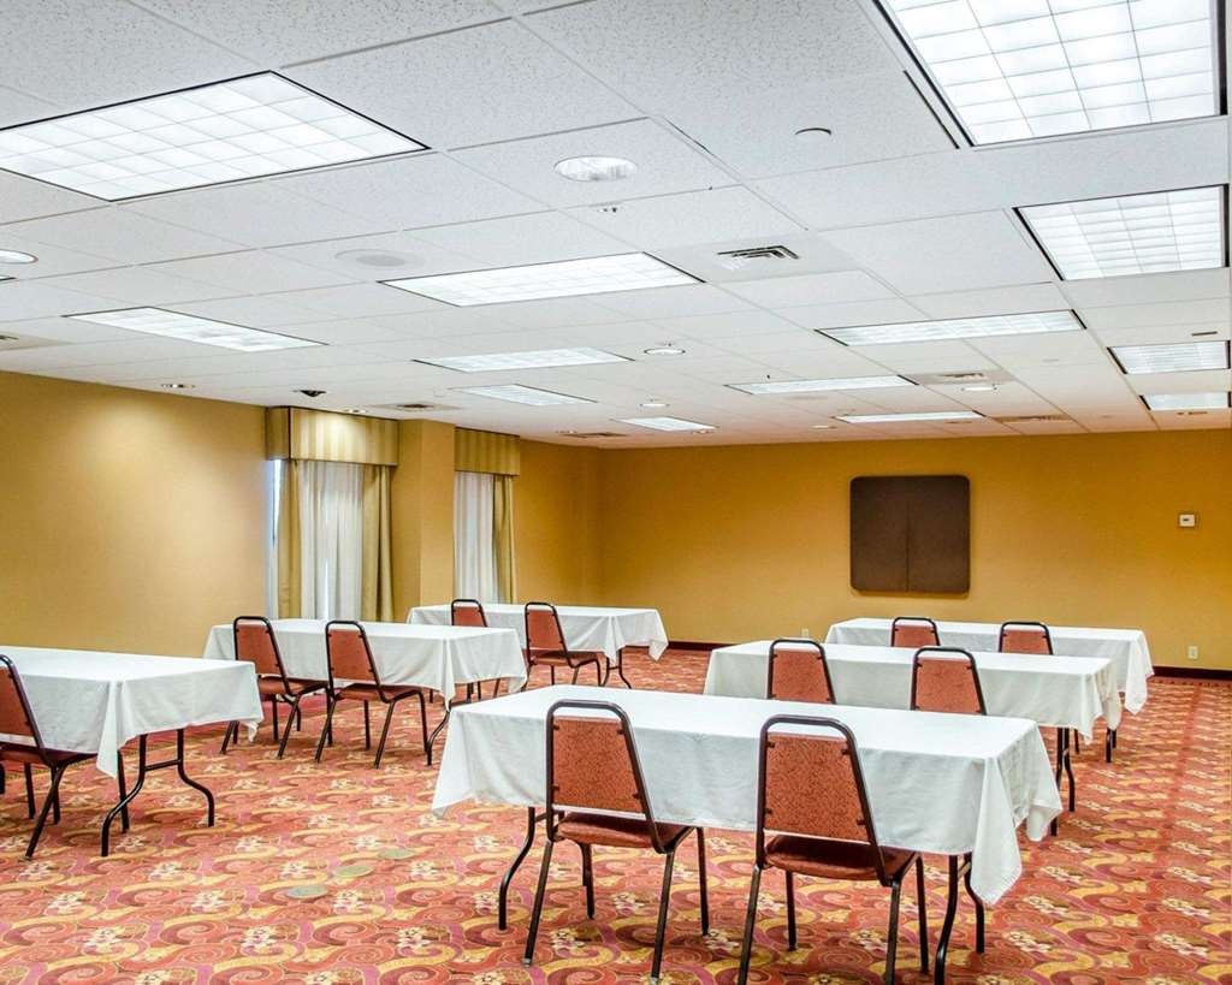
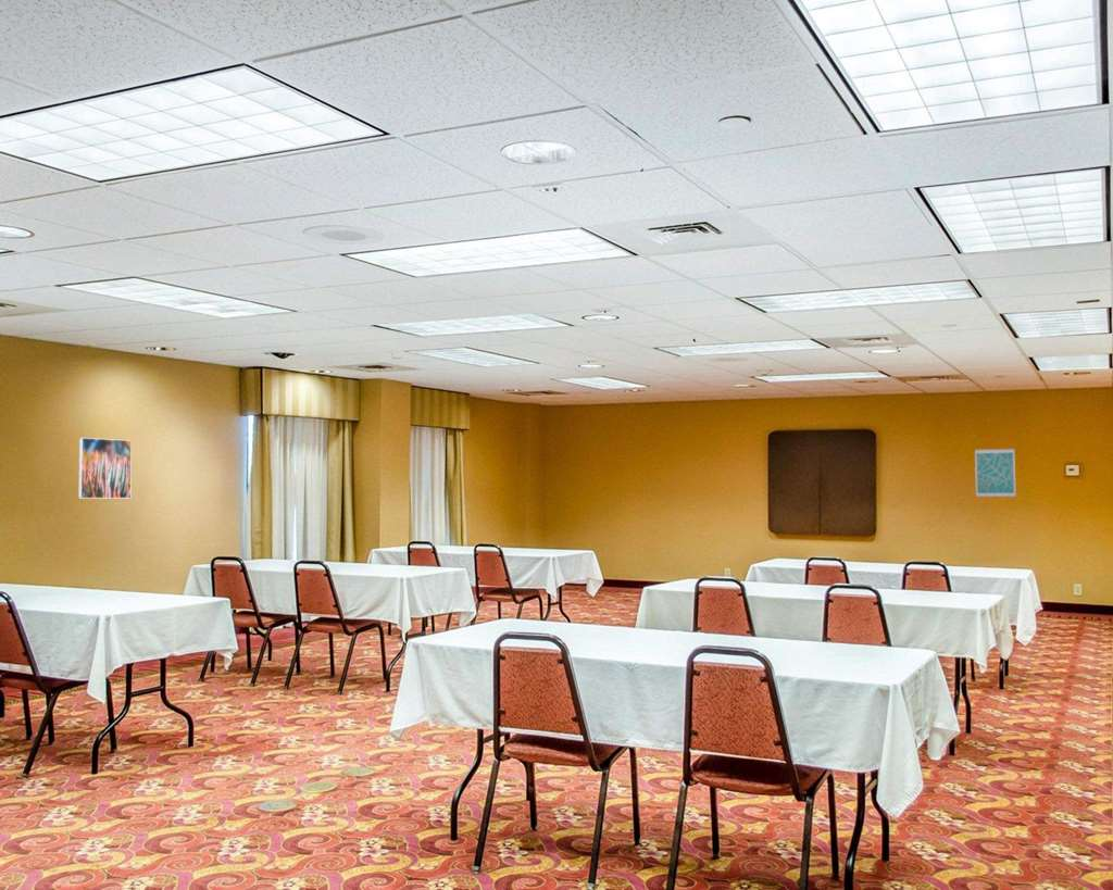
+ wall art (995, 473)
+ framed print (105, 468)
